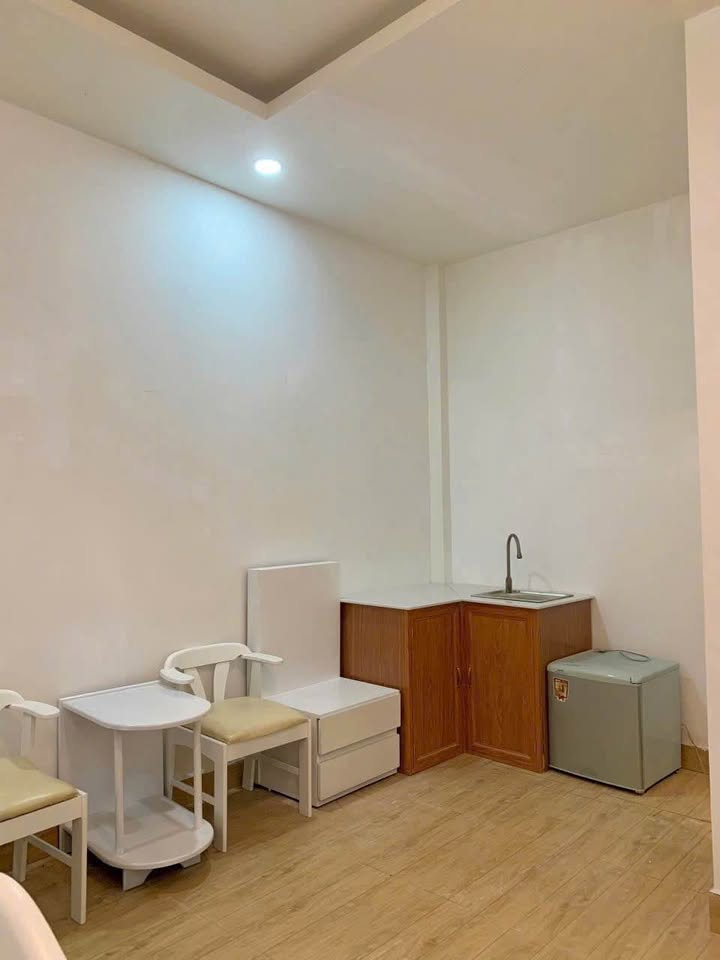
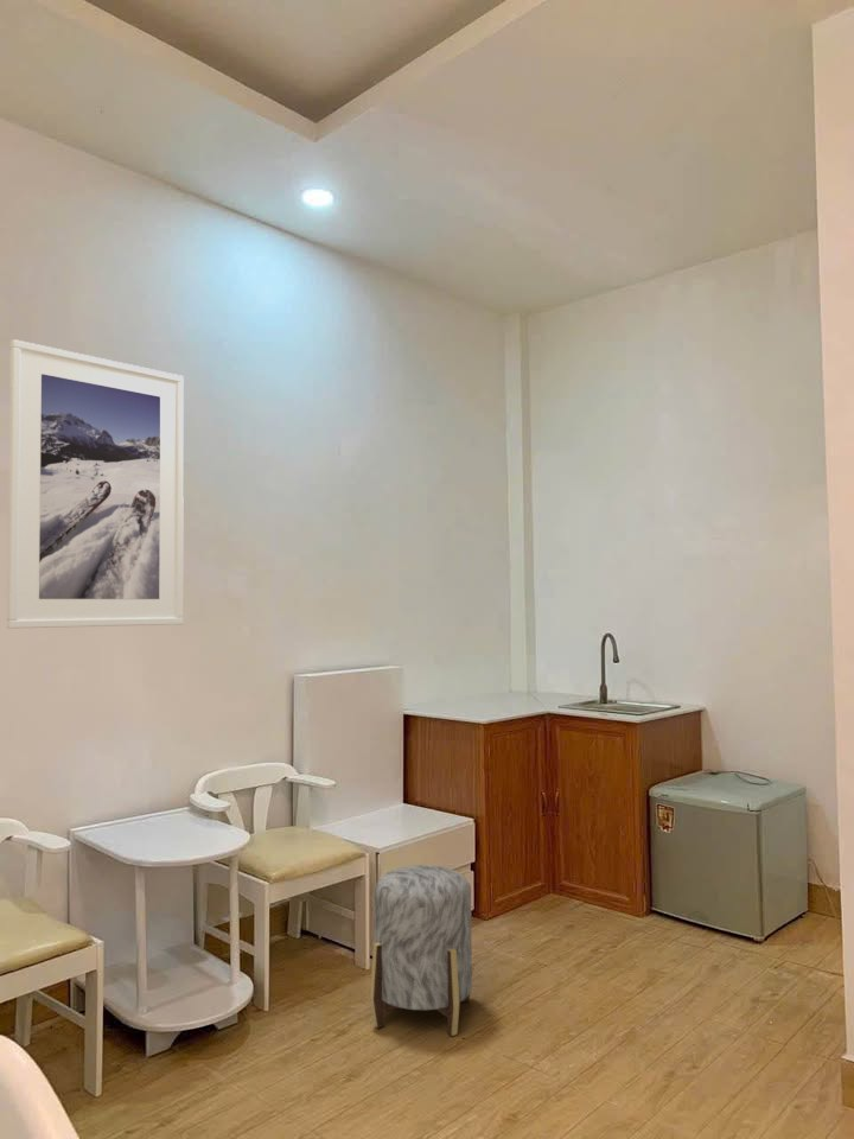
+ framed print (102, 491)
+ stool (422, 941)
